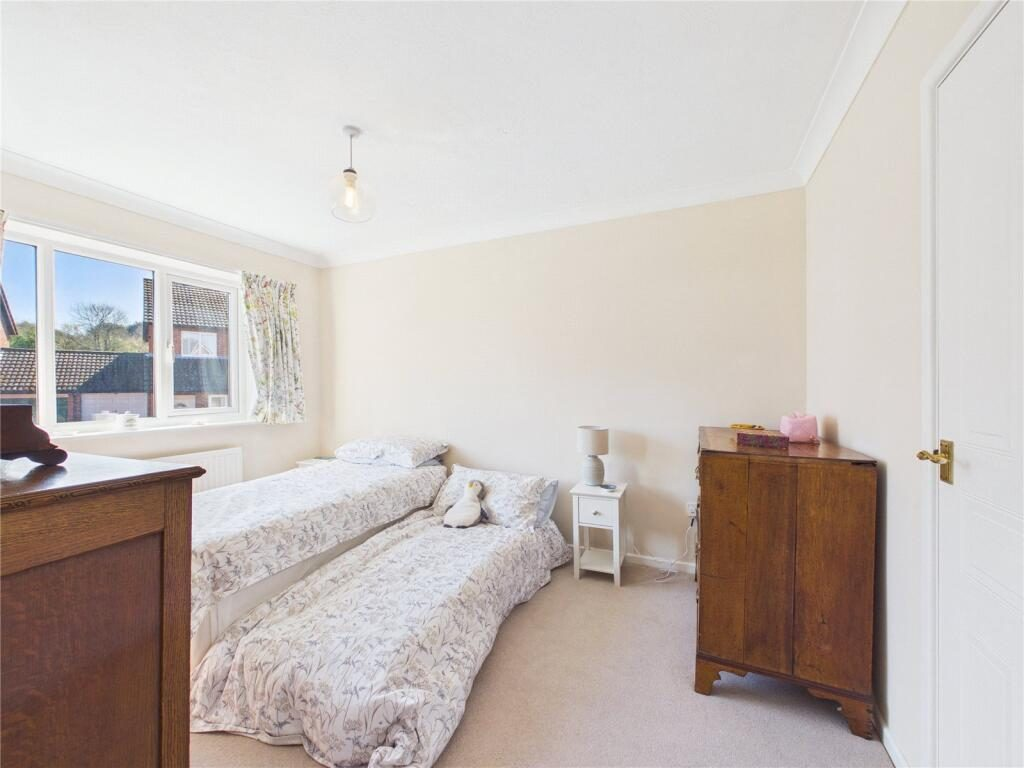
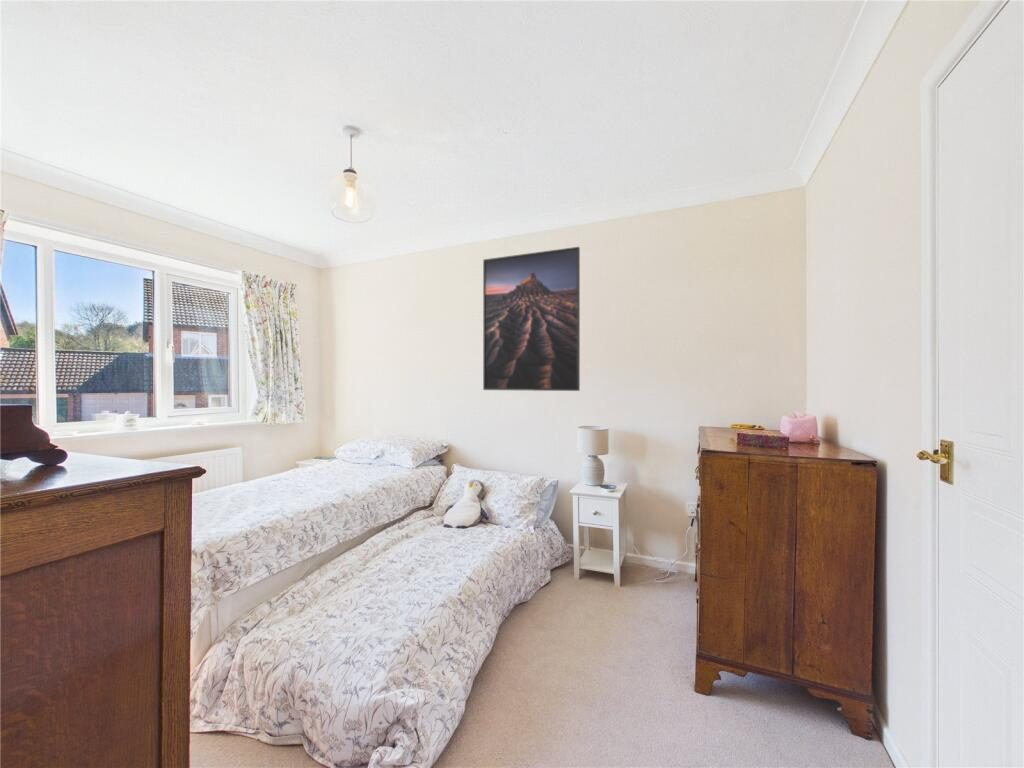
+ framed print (529, 322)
